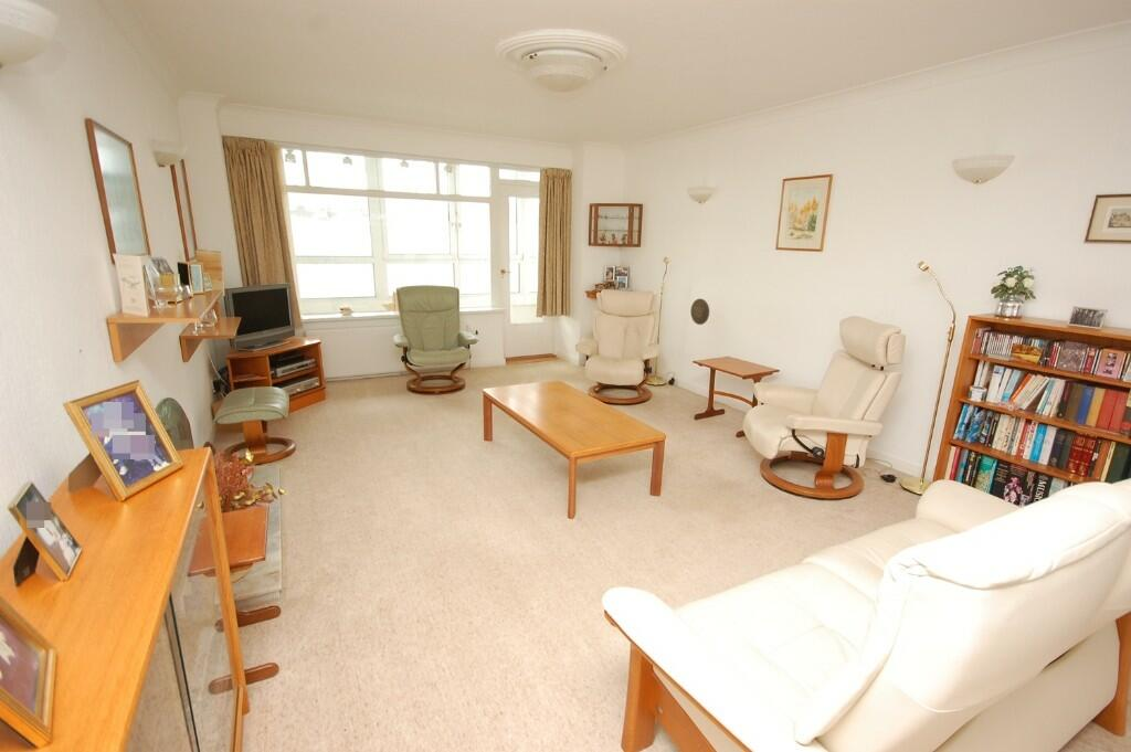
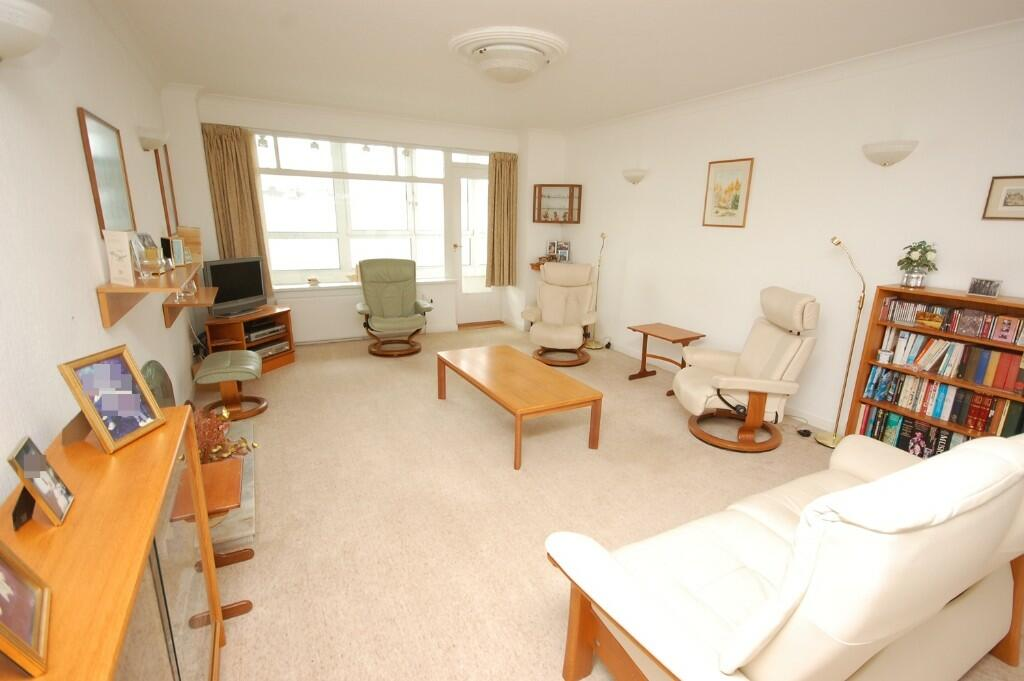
- decorative plate (698, 311)
